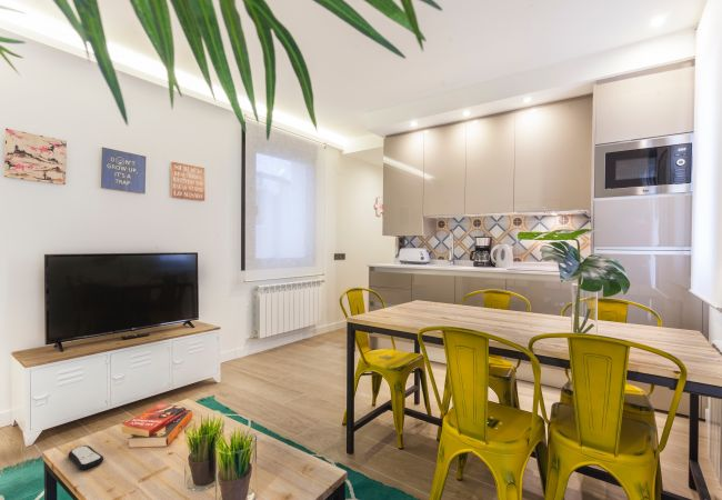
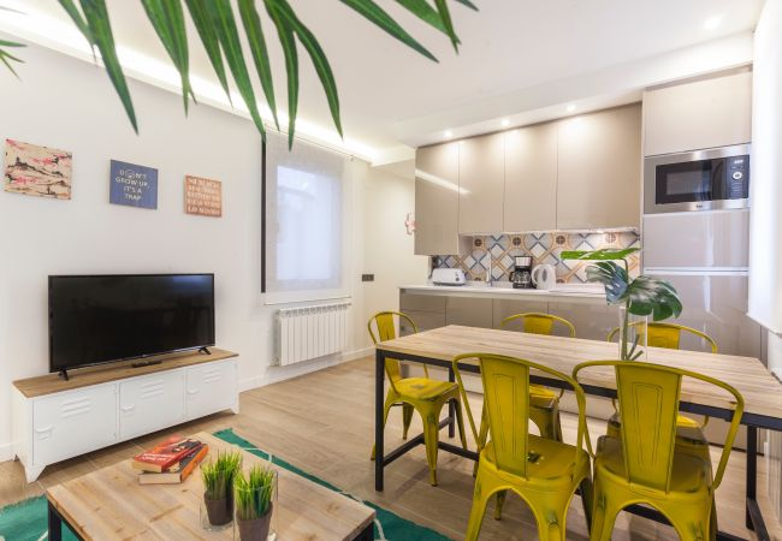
- remote control (84, 456)
